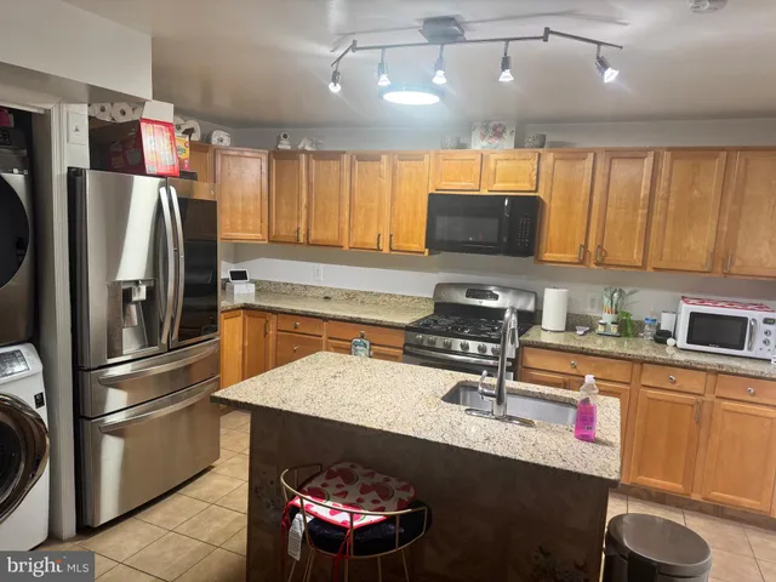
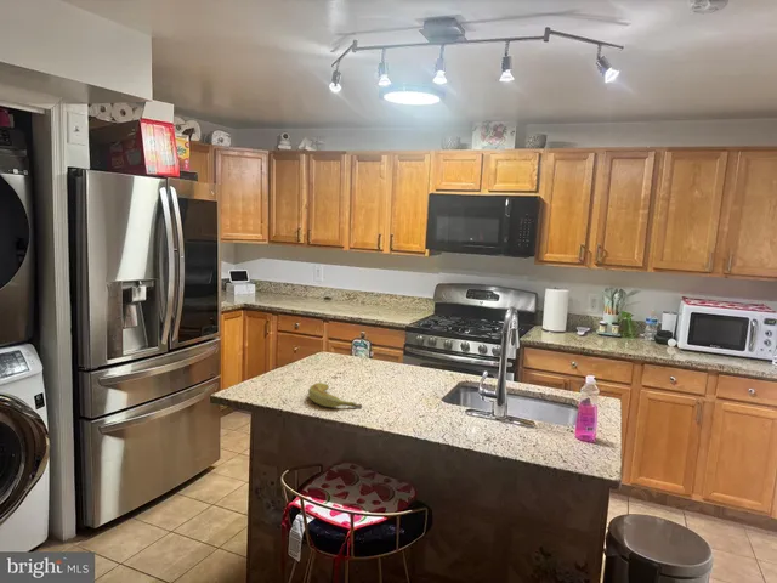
+ banana (334, 396)
